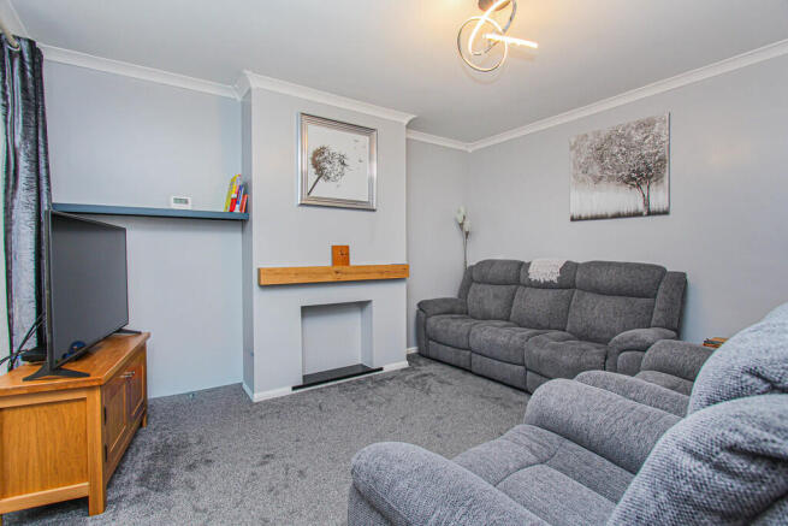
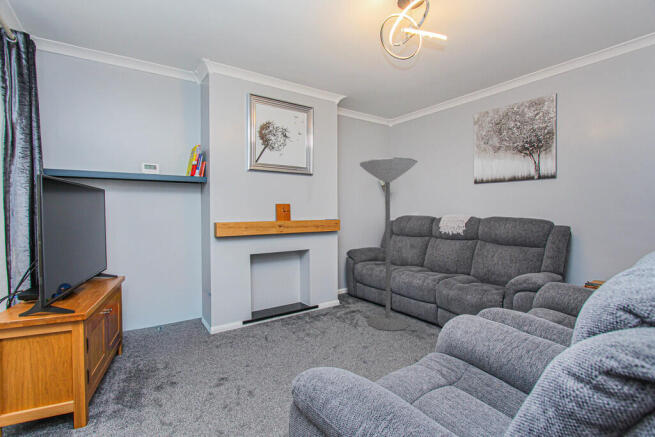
+ floor lamp (387, 242)
